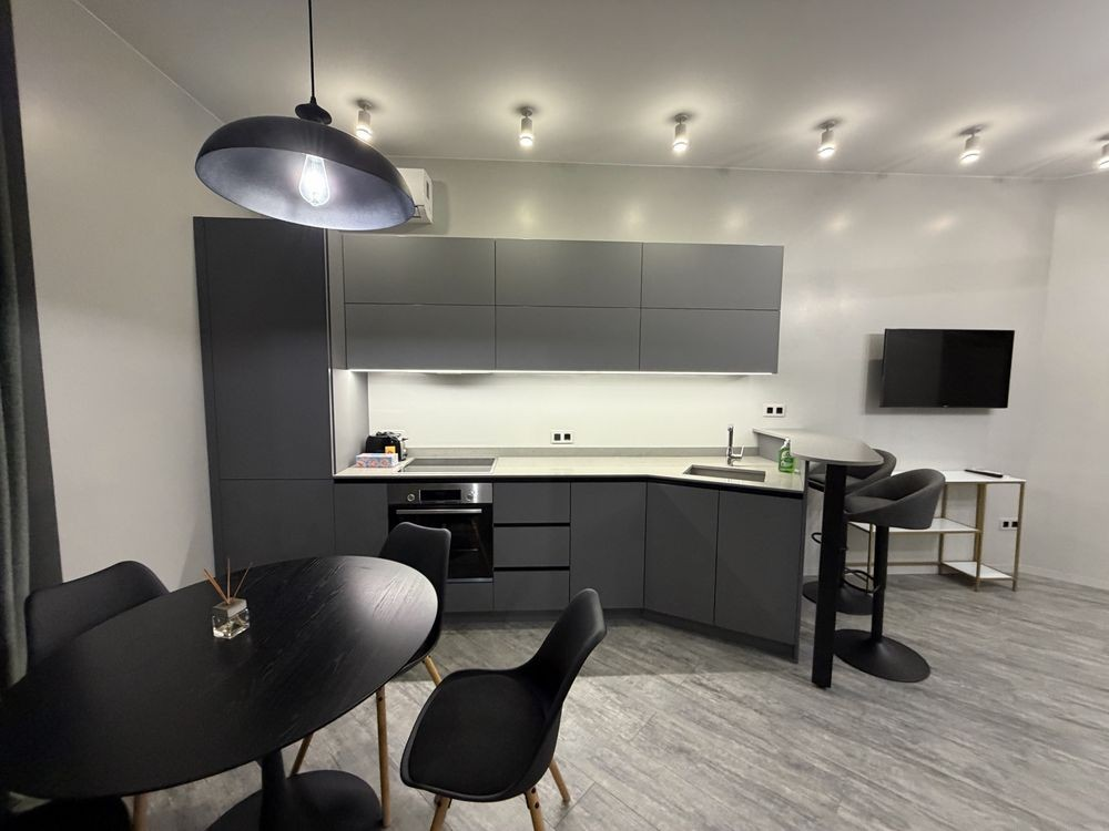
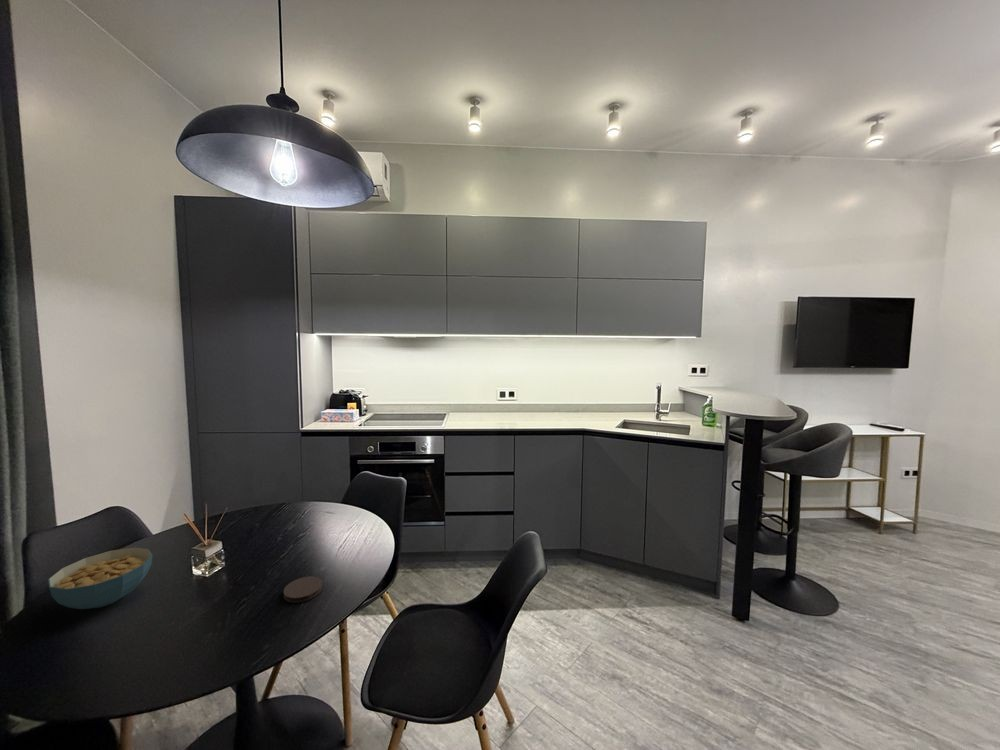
+ coaster (303, 588)
+ cereal bowl (104, 583)
